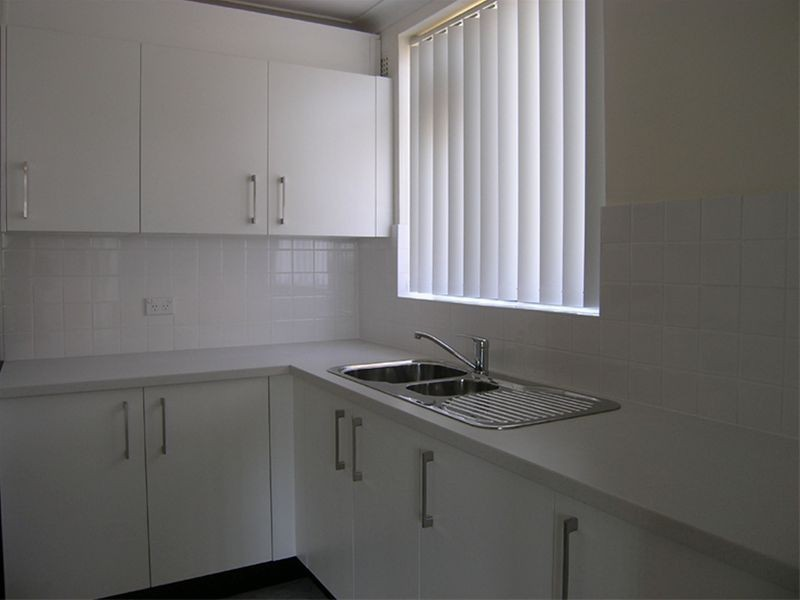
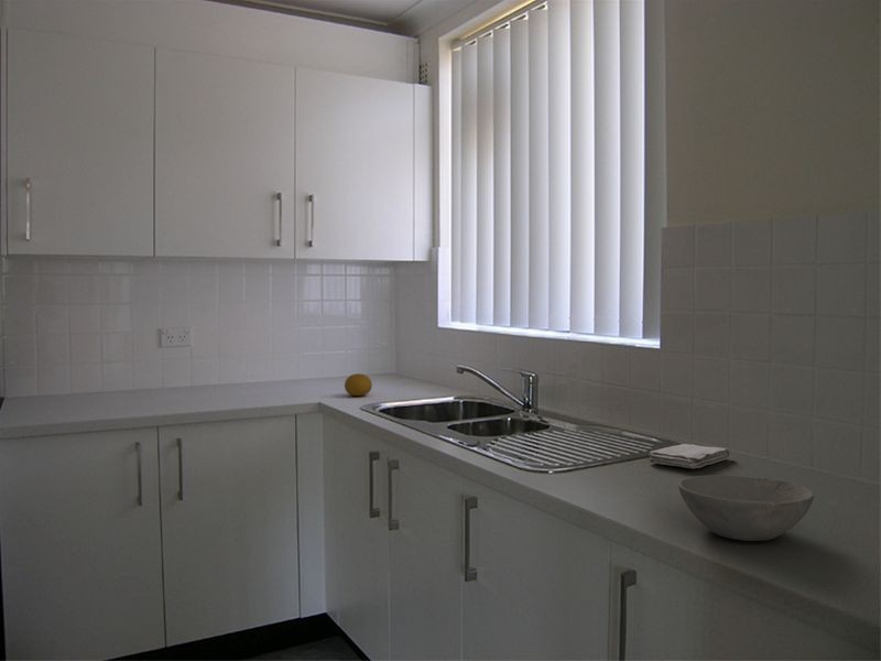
+ washcloth (688, 454)
+ fruit (358, 384)
+ bowl (743, 510)
